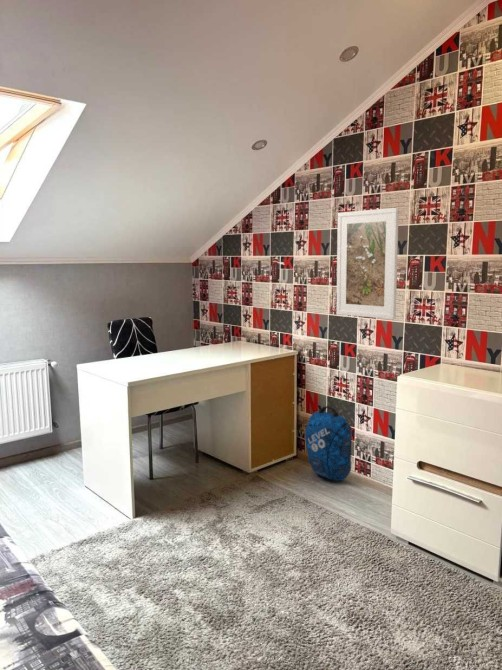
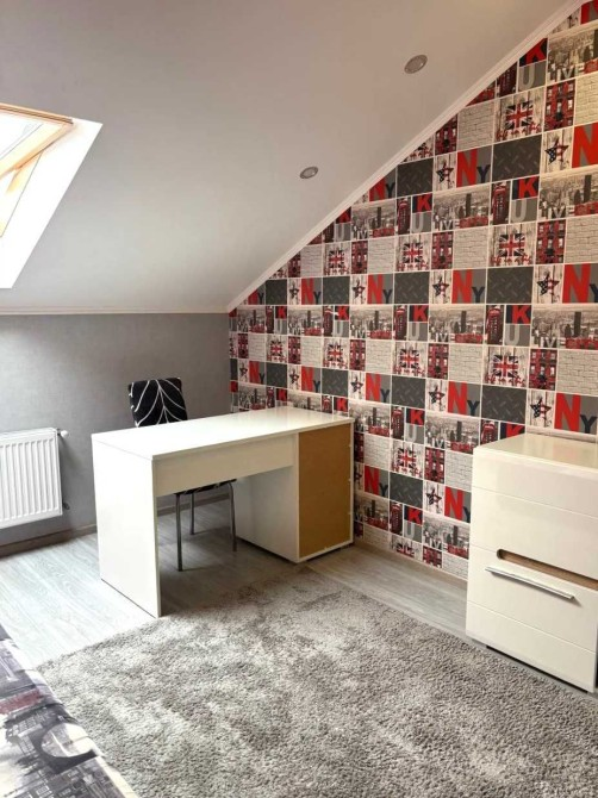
- backpack (327, 442)
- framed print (365, 264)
